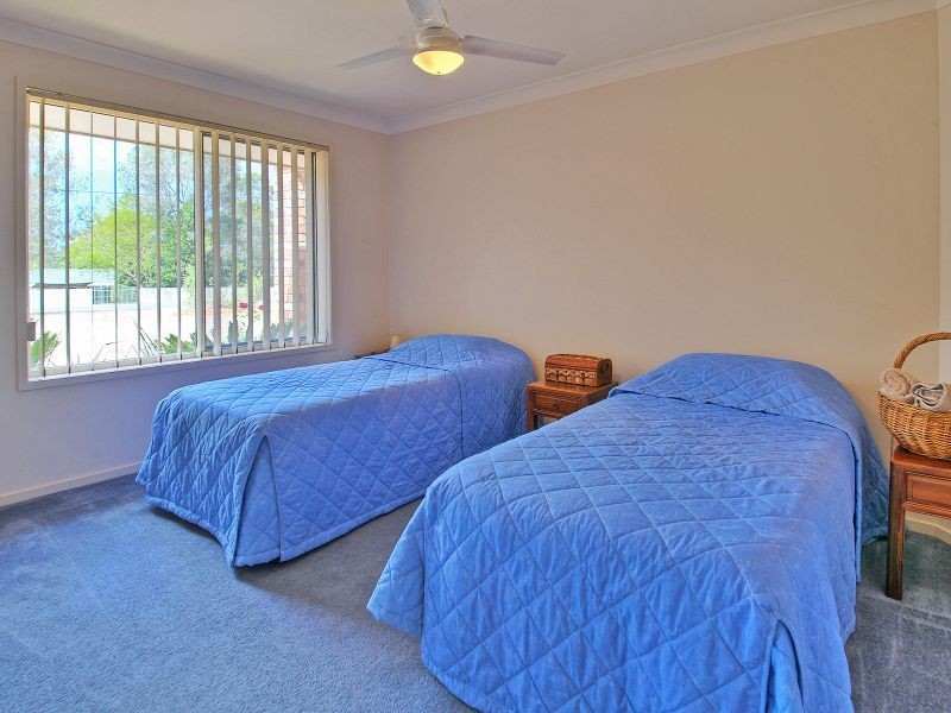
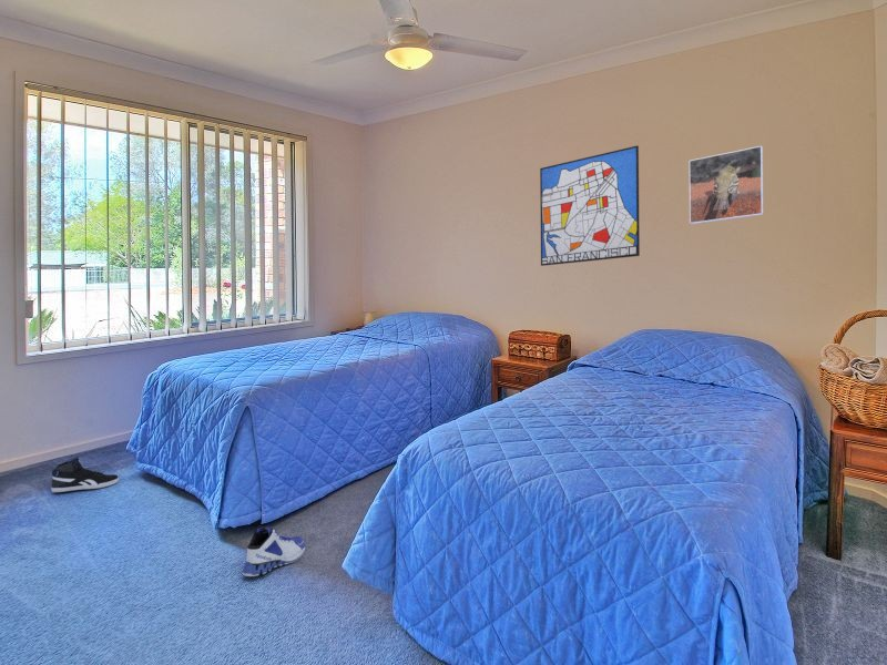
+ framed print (724, 186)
+ sneaker (275, 543)
+ sneaker (85, 472)
+ wall art (587, 208)
